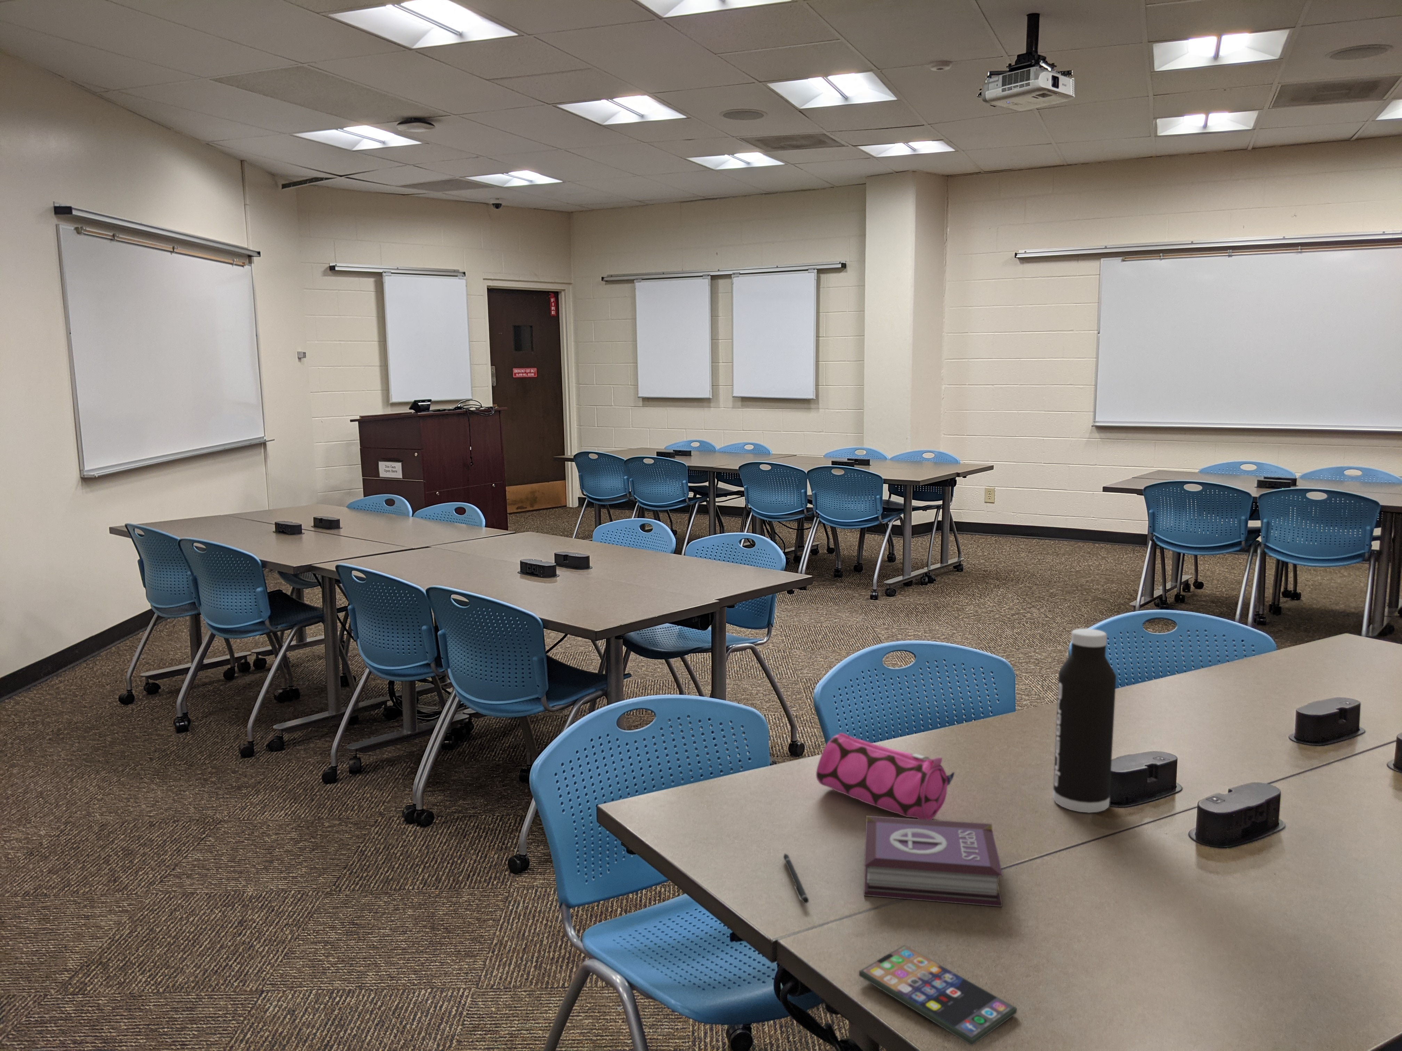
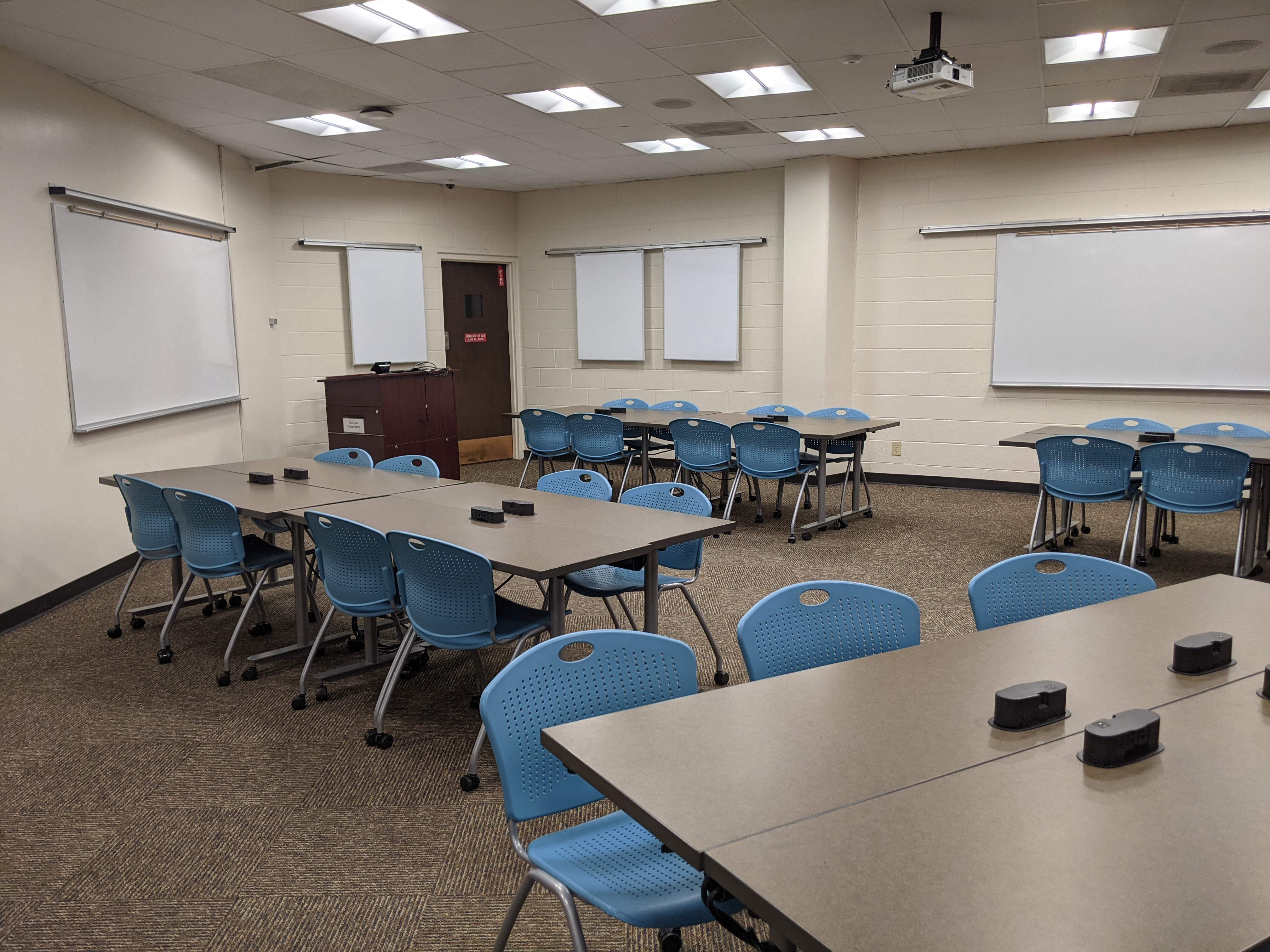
- book (931, 857)
- pencil case (881, 773)
- water bottle (1084, 718)
- smartphone (936, 991)
- pen (794, 875)
